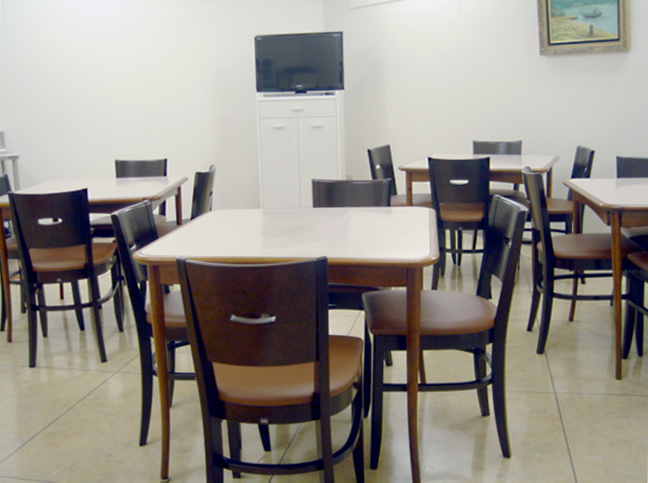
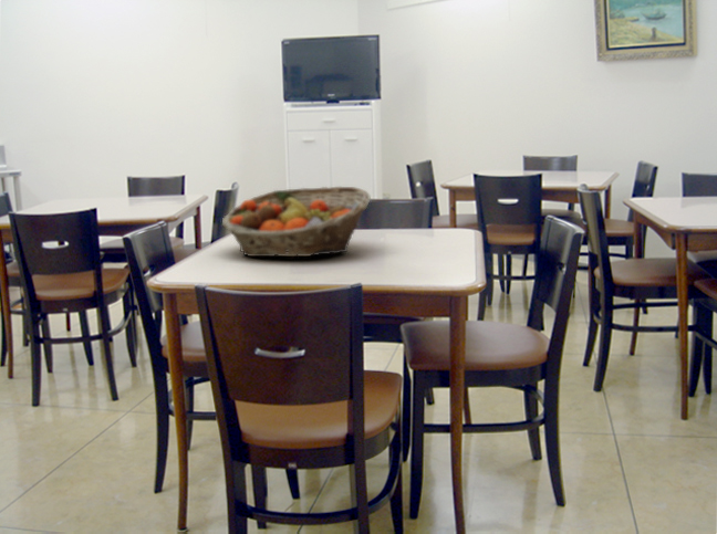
+ fruit basket (295, 220)
